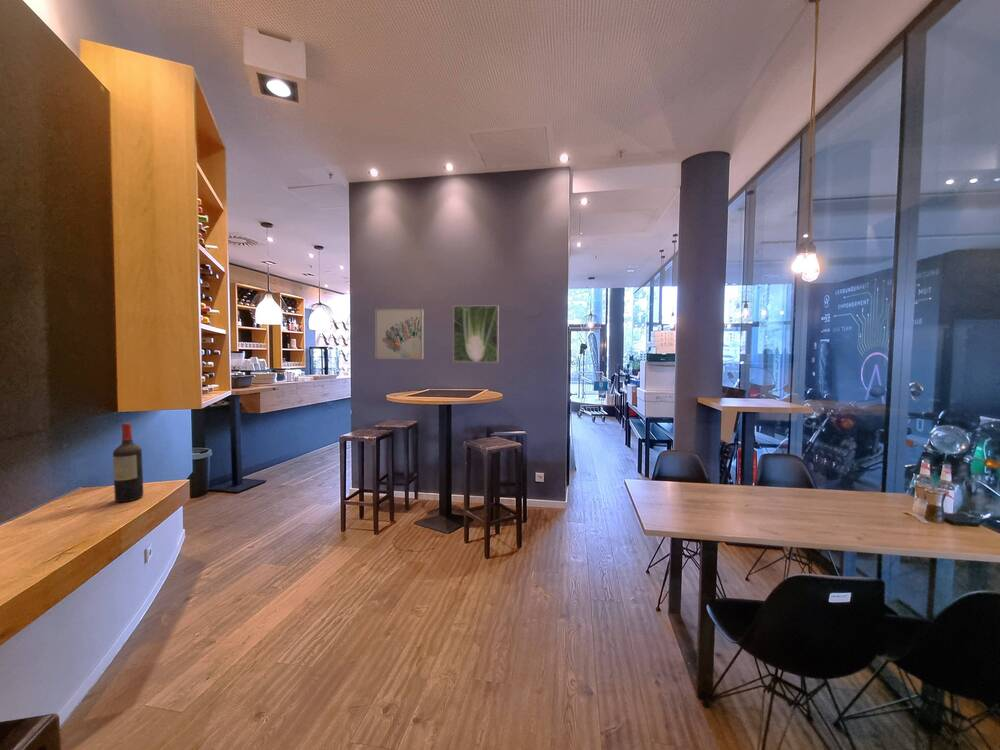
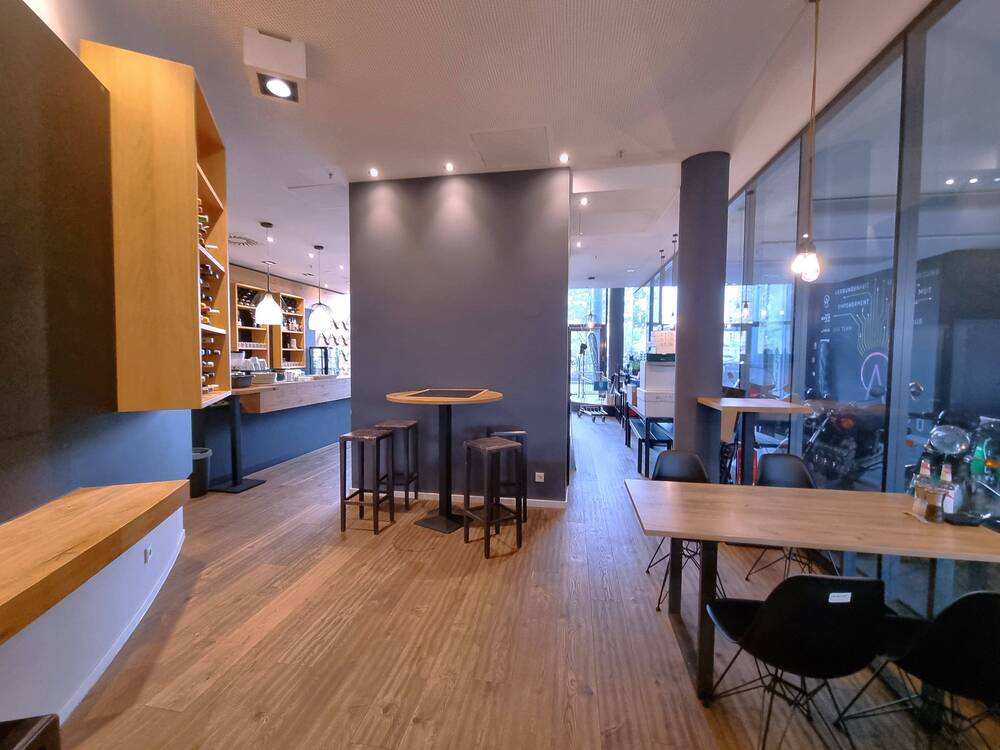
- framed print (475, 334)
- wine bottle (128, 461)
- wall art (399, 334)
